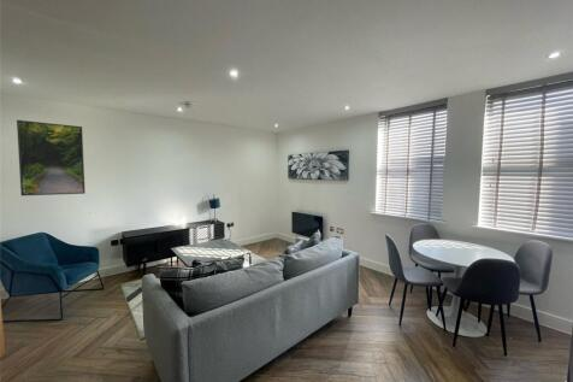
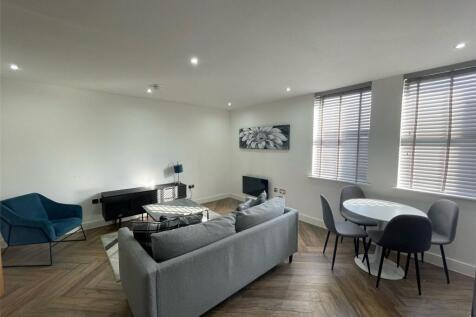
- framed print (53, 159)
